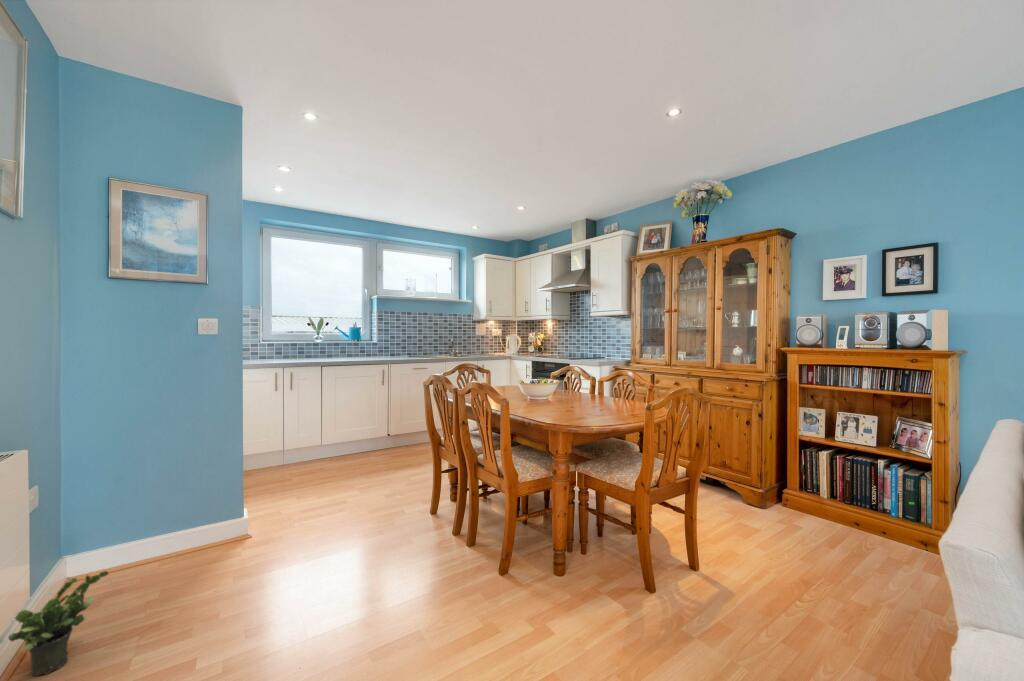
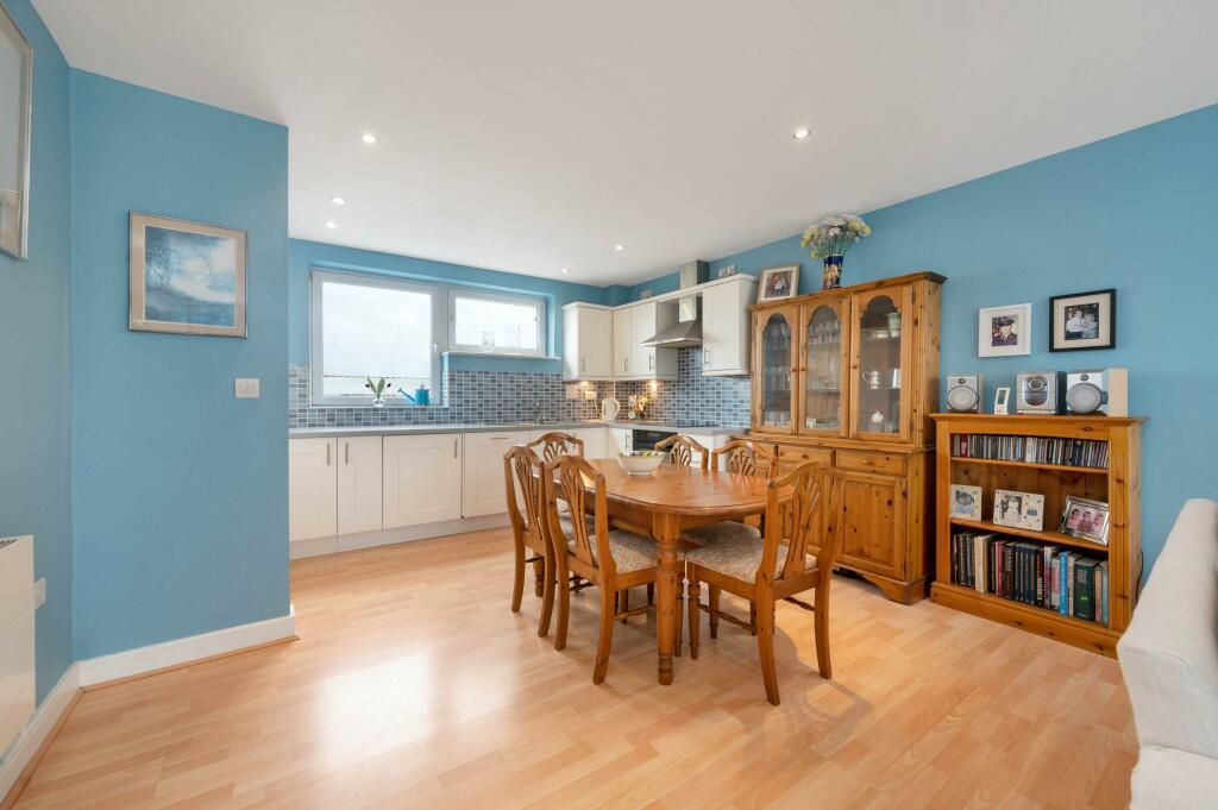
- potted plant (66, 615)
